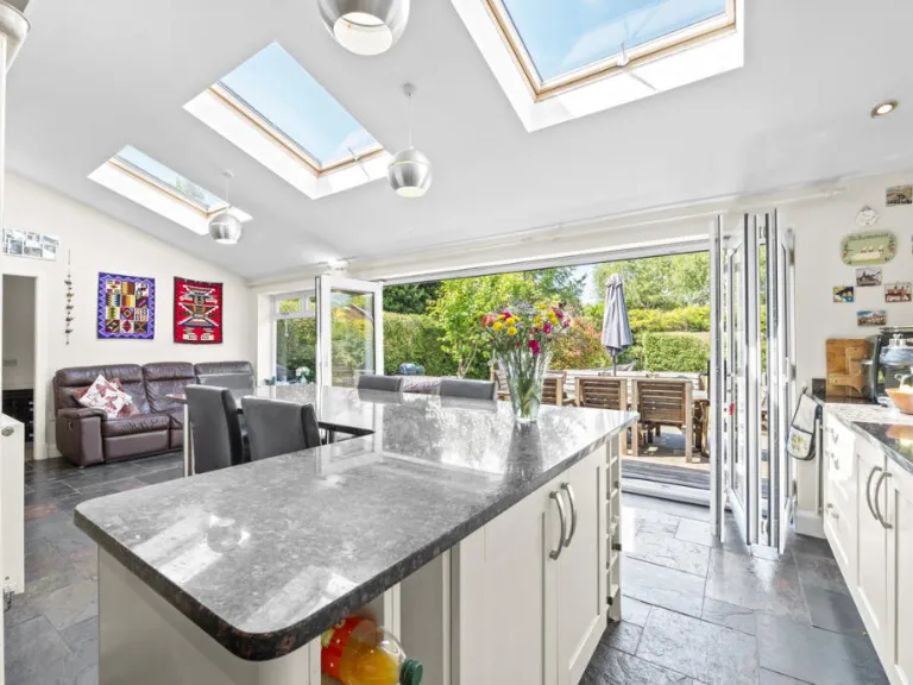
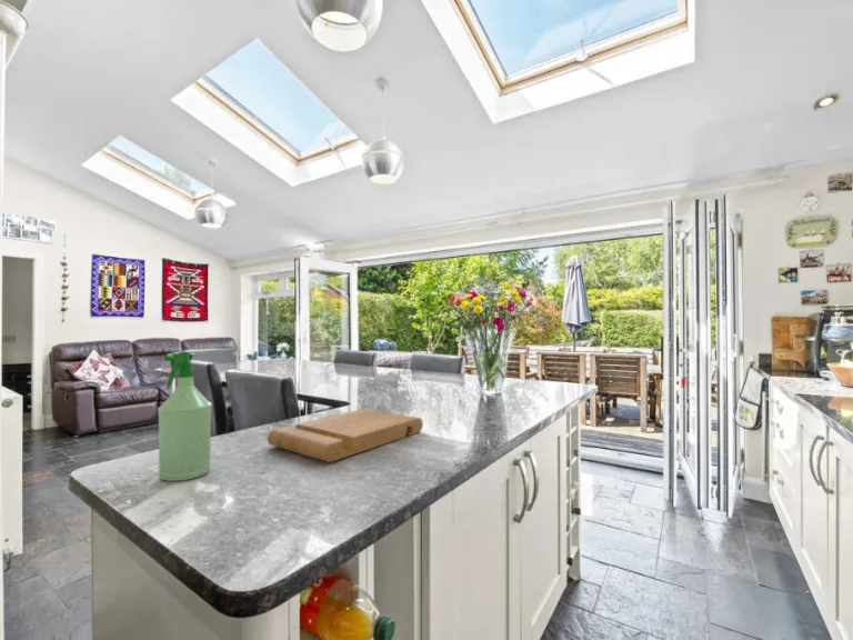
+ cutting board (350, 430)
+ spray bottle (184, 412)
